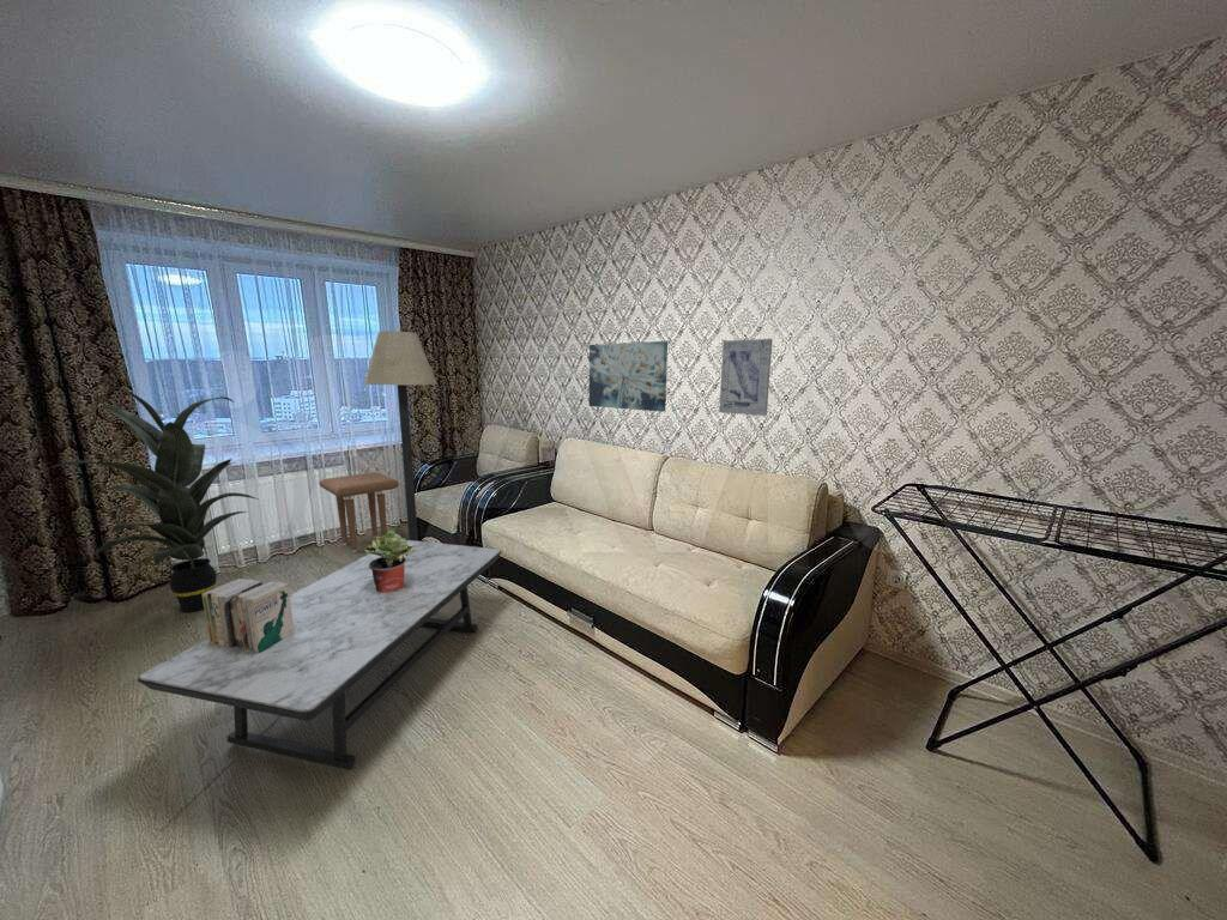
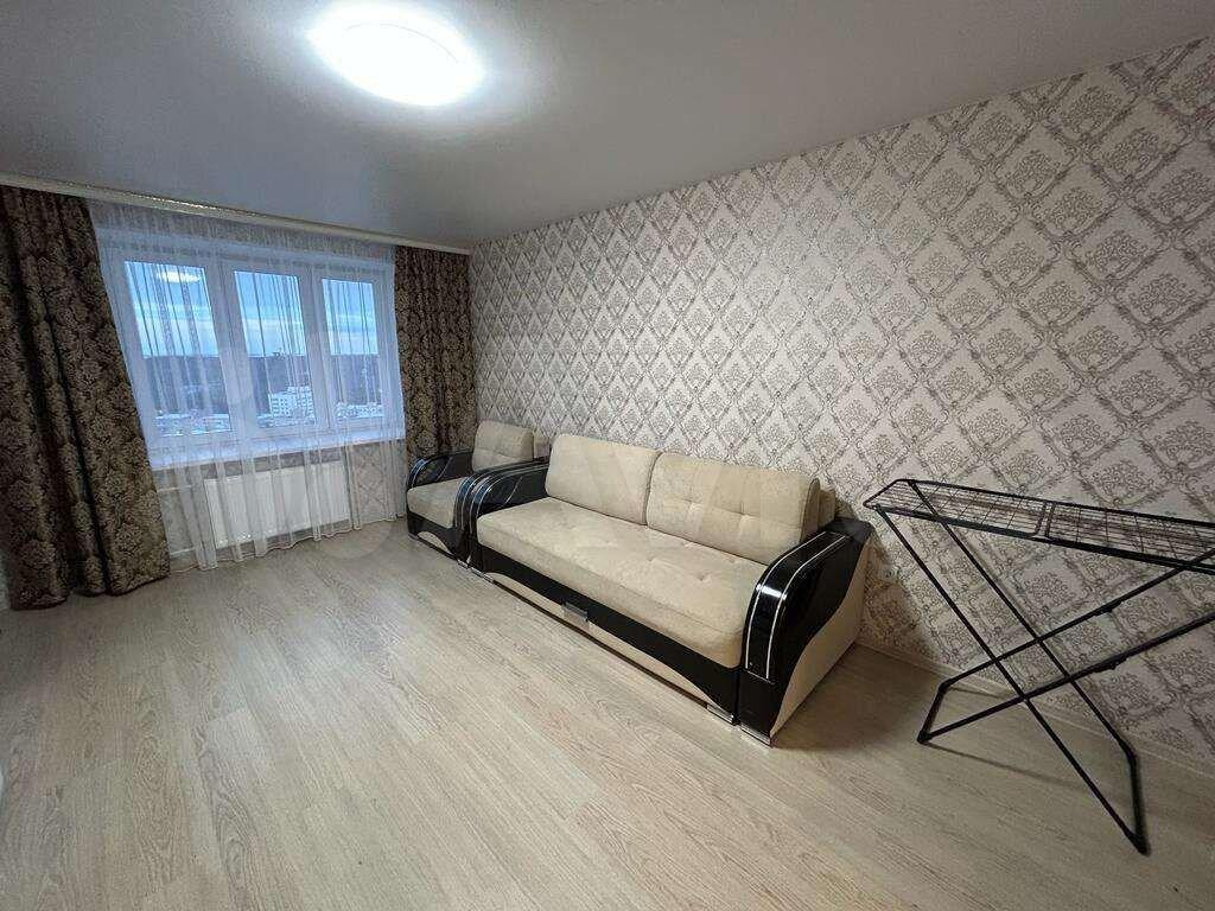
- wall art (744, 377)
- books (247, 610)
- potted plant (392, 558)
- side table (353, 512)
- indoor plant (168, 501)
- wall art (624, 376)
- coffee table (371, 637)
- floor lamp (407, 458)
